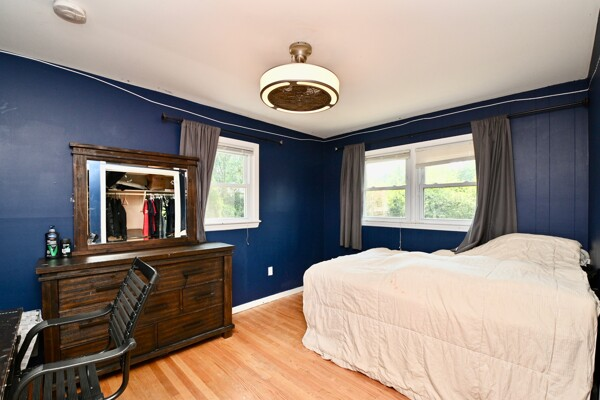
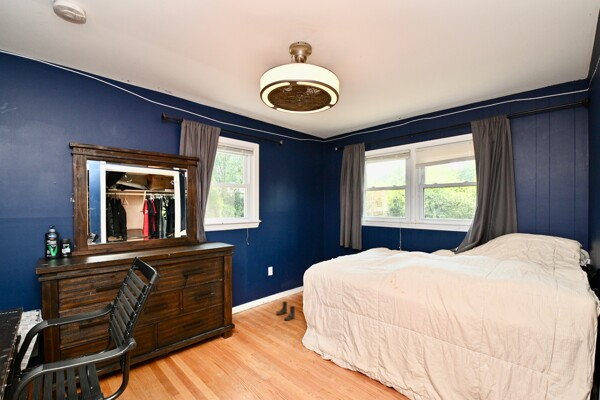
+ boots (285, 310)
